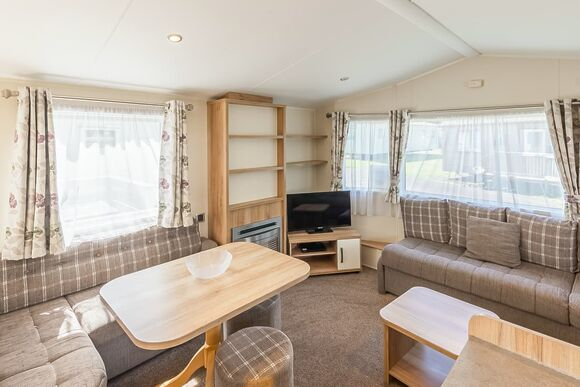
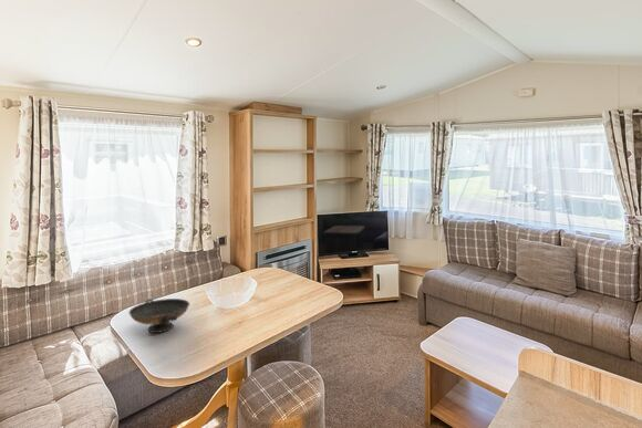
+ decorative bowl (161, 317)
